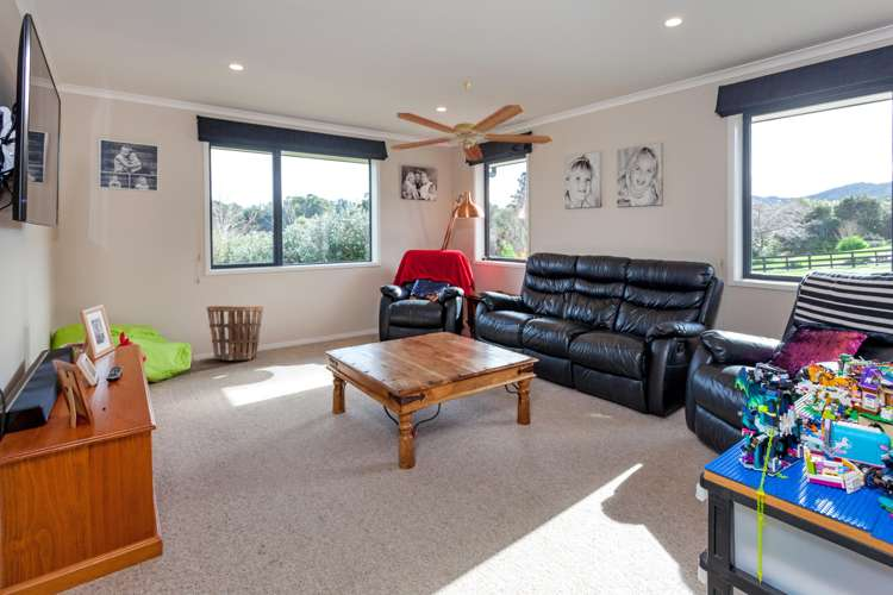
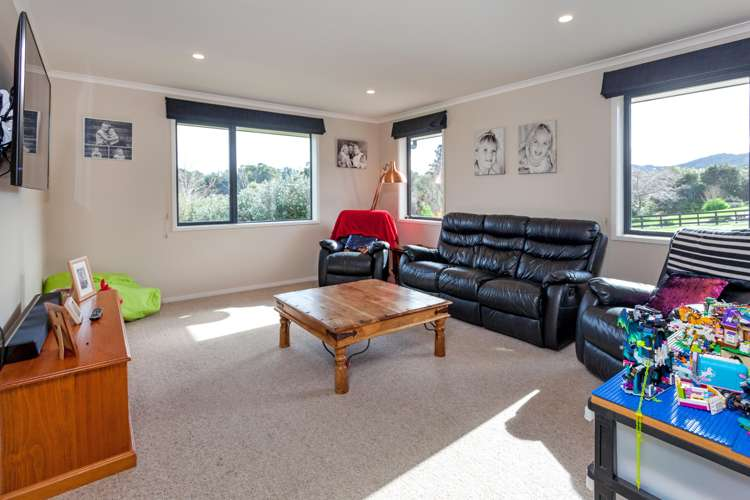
- ceiling fan (469, 123)
- basket (236, 332)
